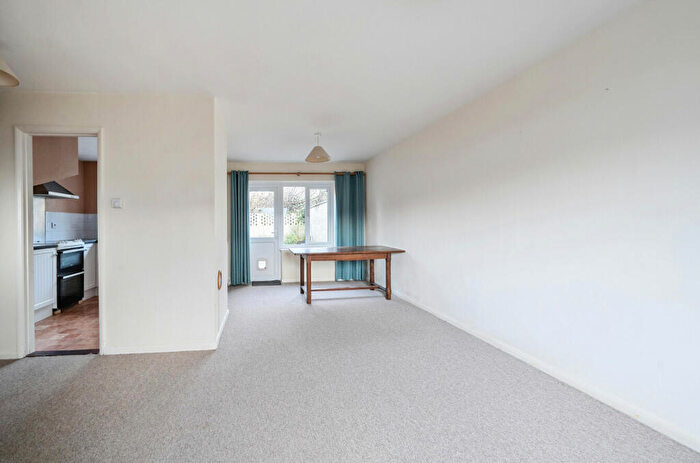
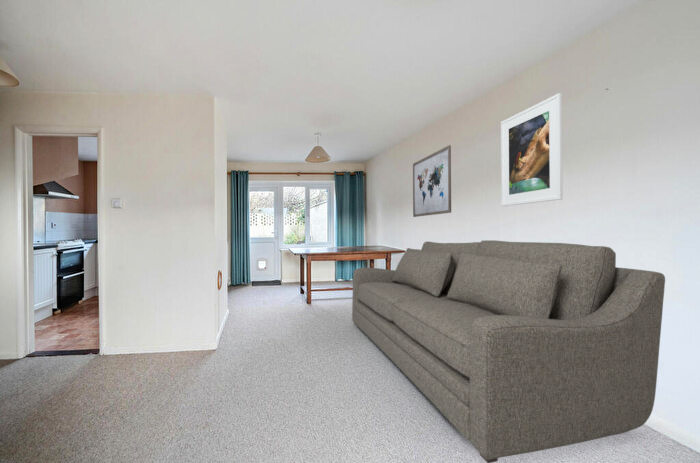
+ wall art (429, 185)
+ sofa (449, 299)
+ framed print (528, 156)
